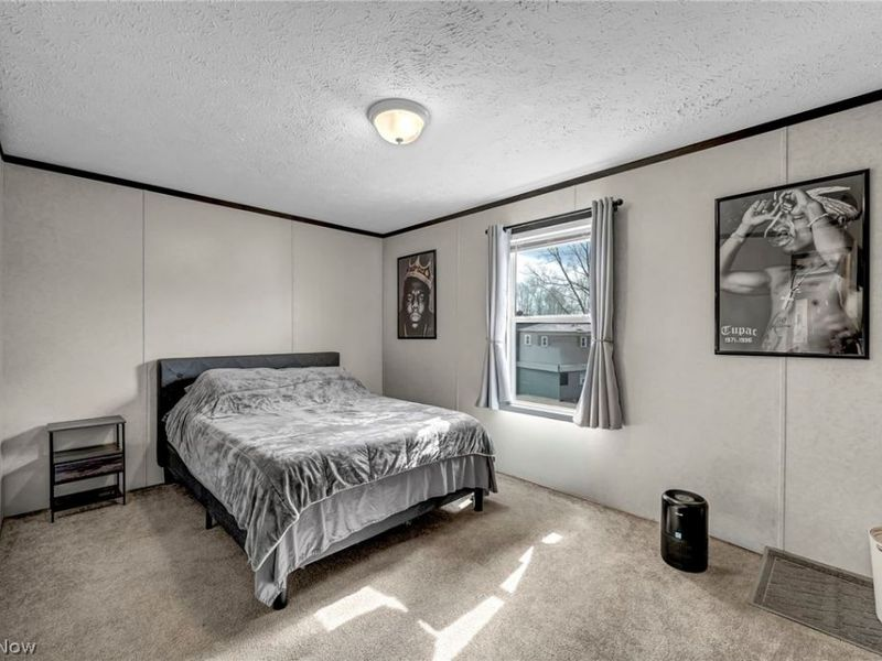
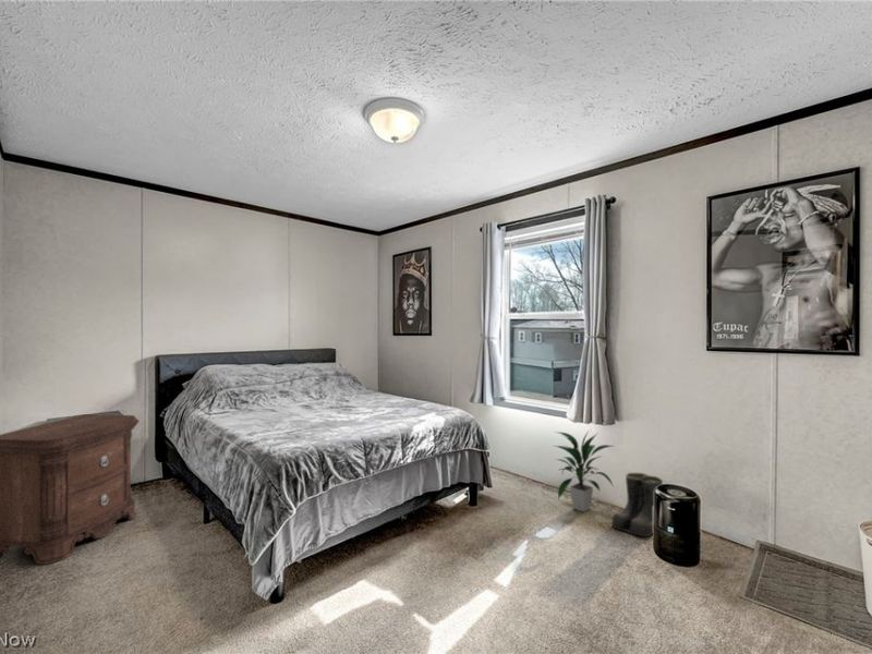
+ indoor plant (579, 468)
+ boots (638, 501)
+ nightstand (74, 481)
